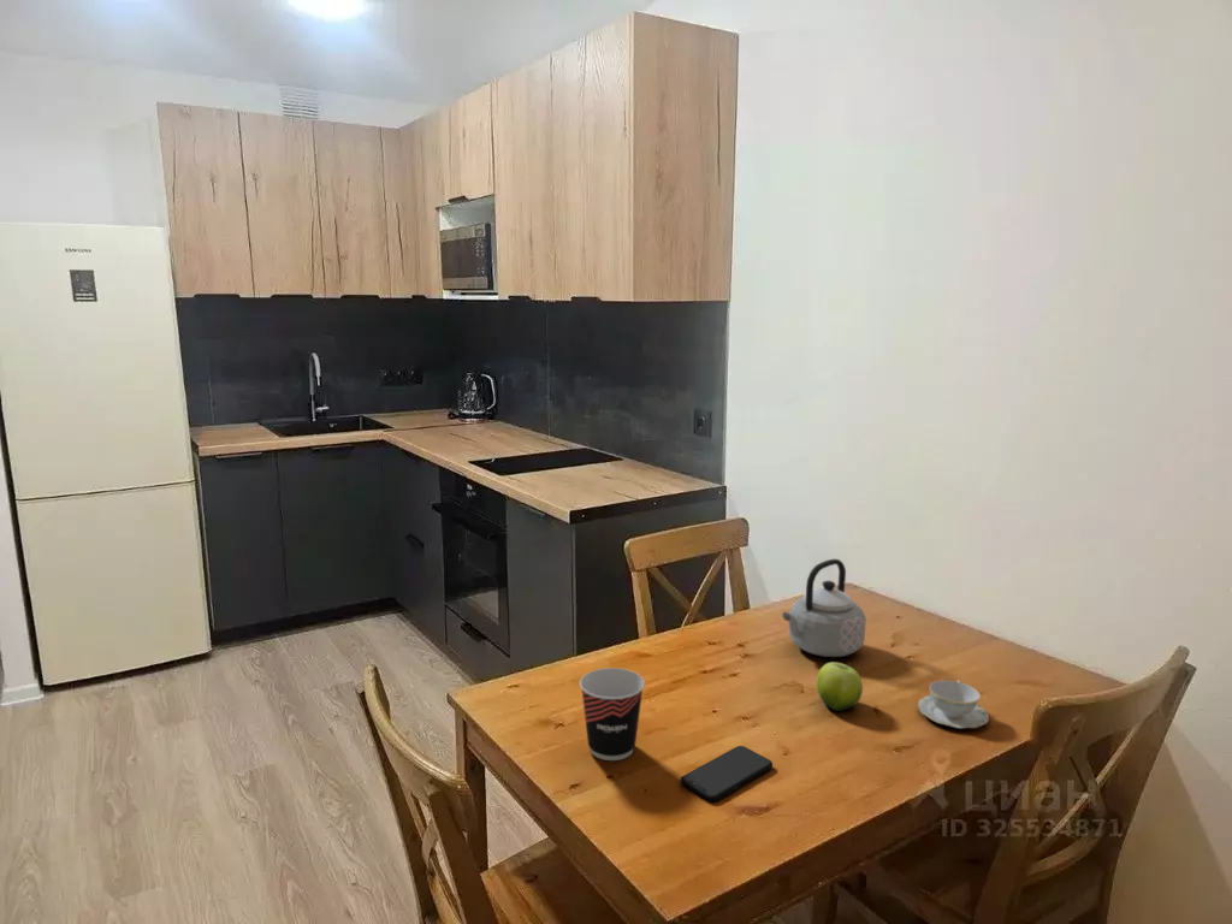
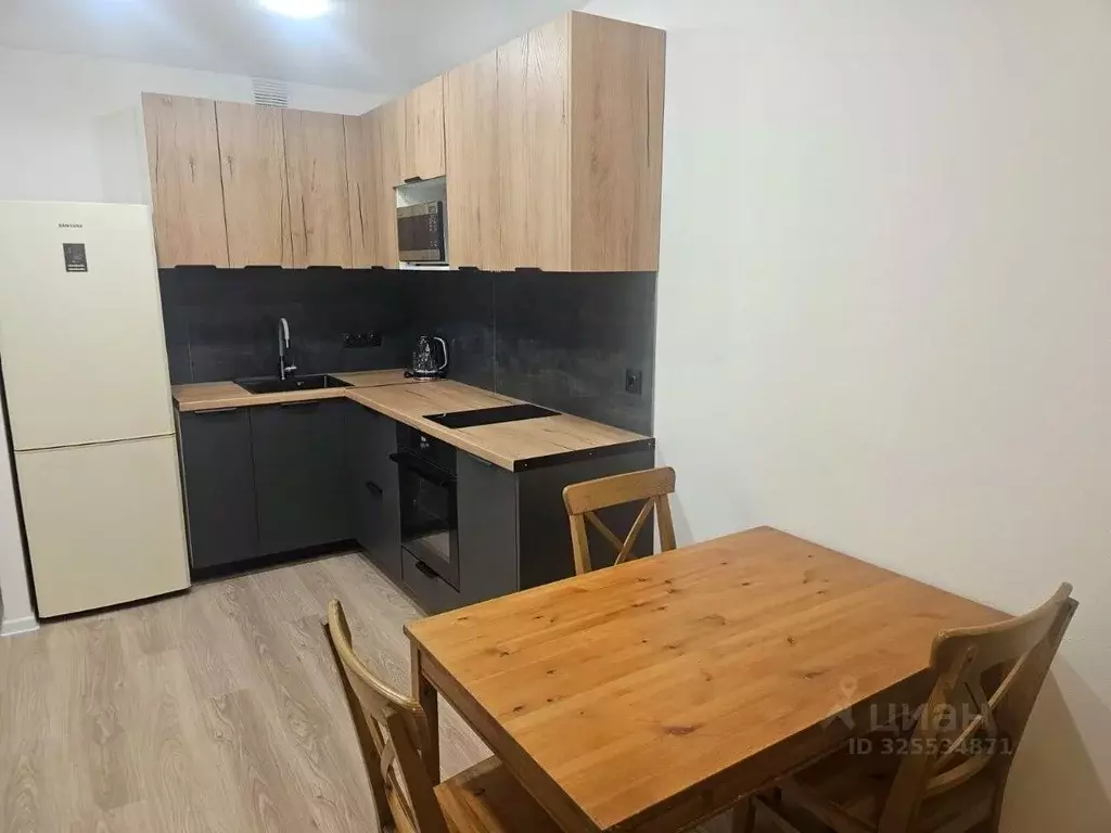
- cup (611, 715)
- teapot (821, 608)
- smartphone (727, 771)
- fruit (839, 683)
- chinaware (953, 703)
